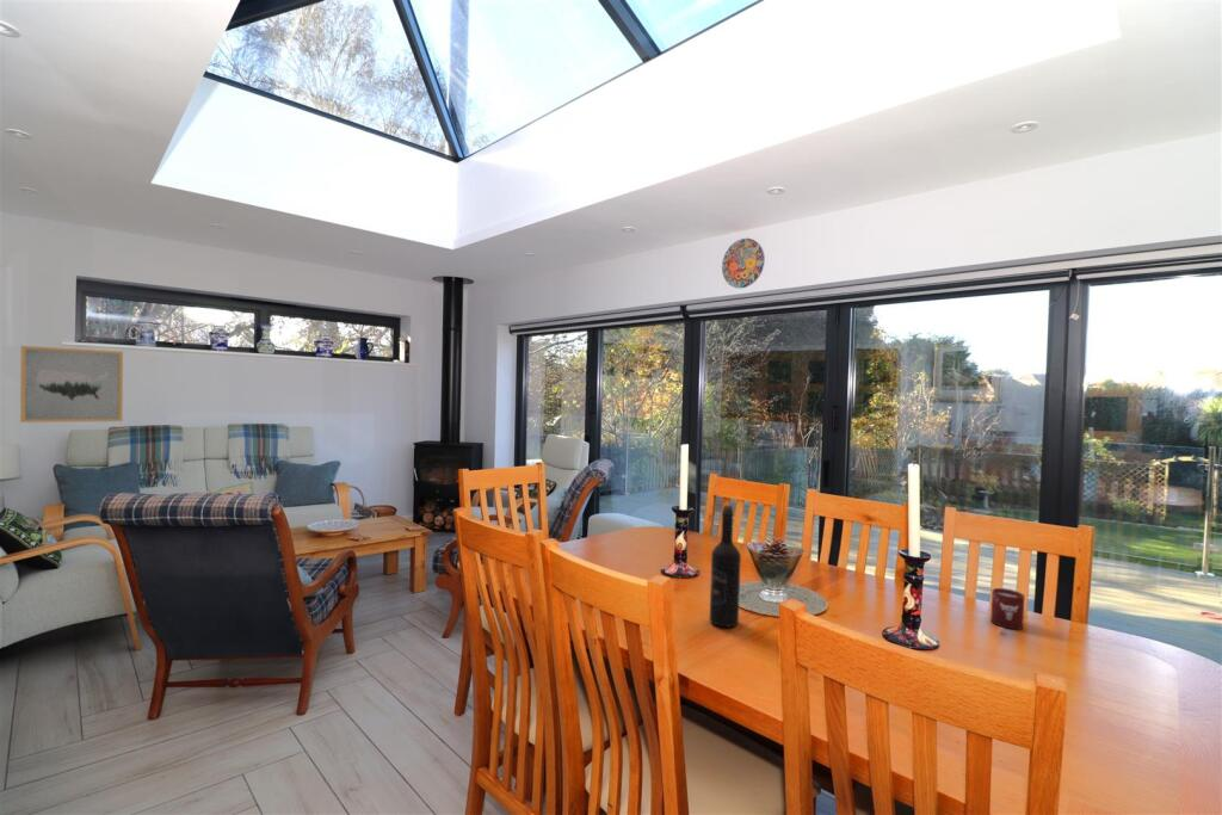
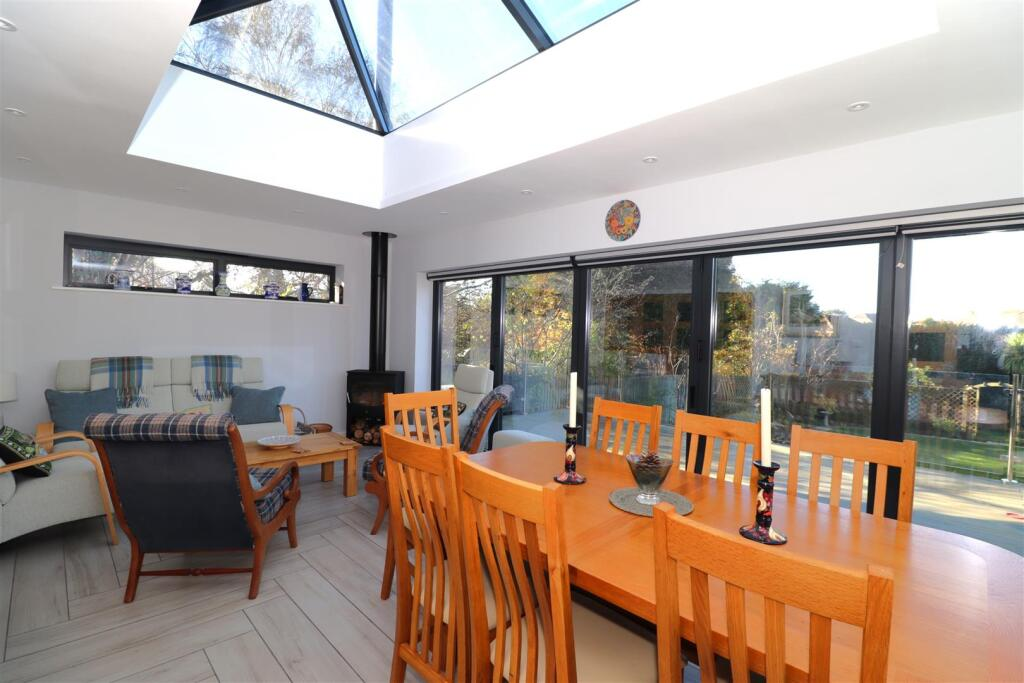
- wall art (73, 384)
- wine bottle (726, 563)
- cup (1005, 606)
